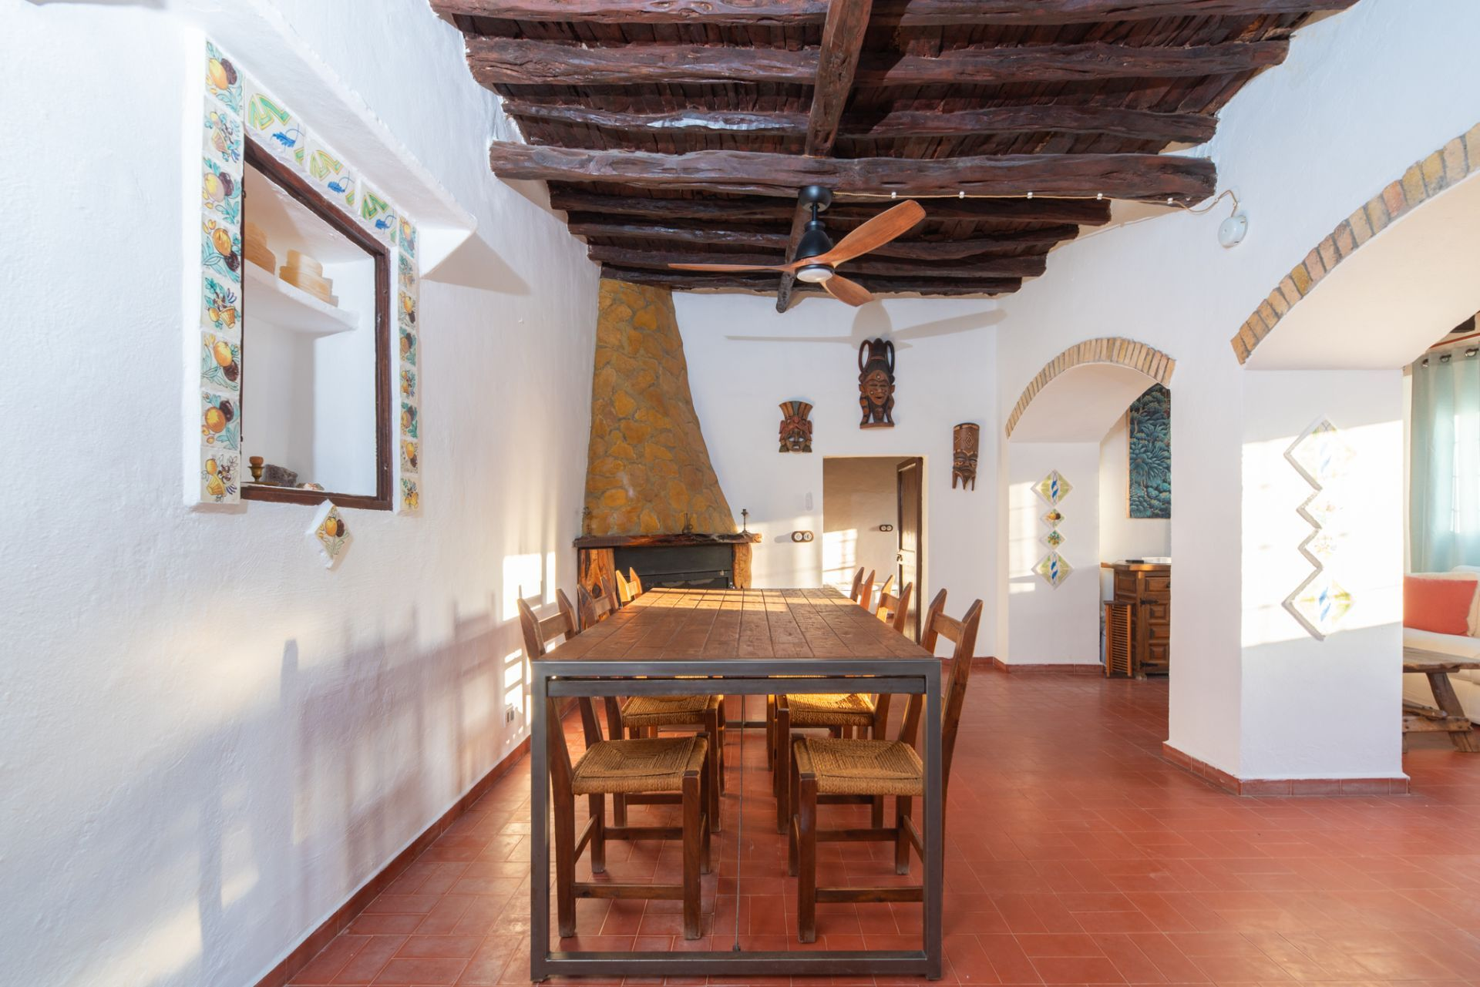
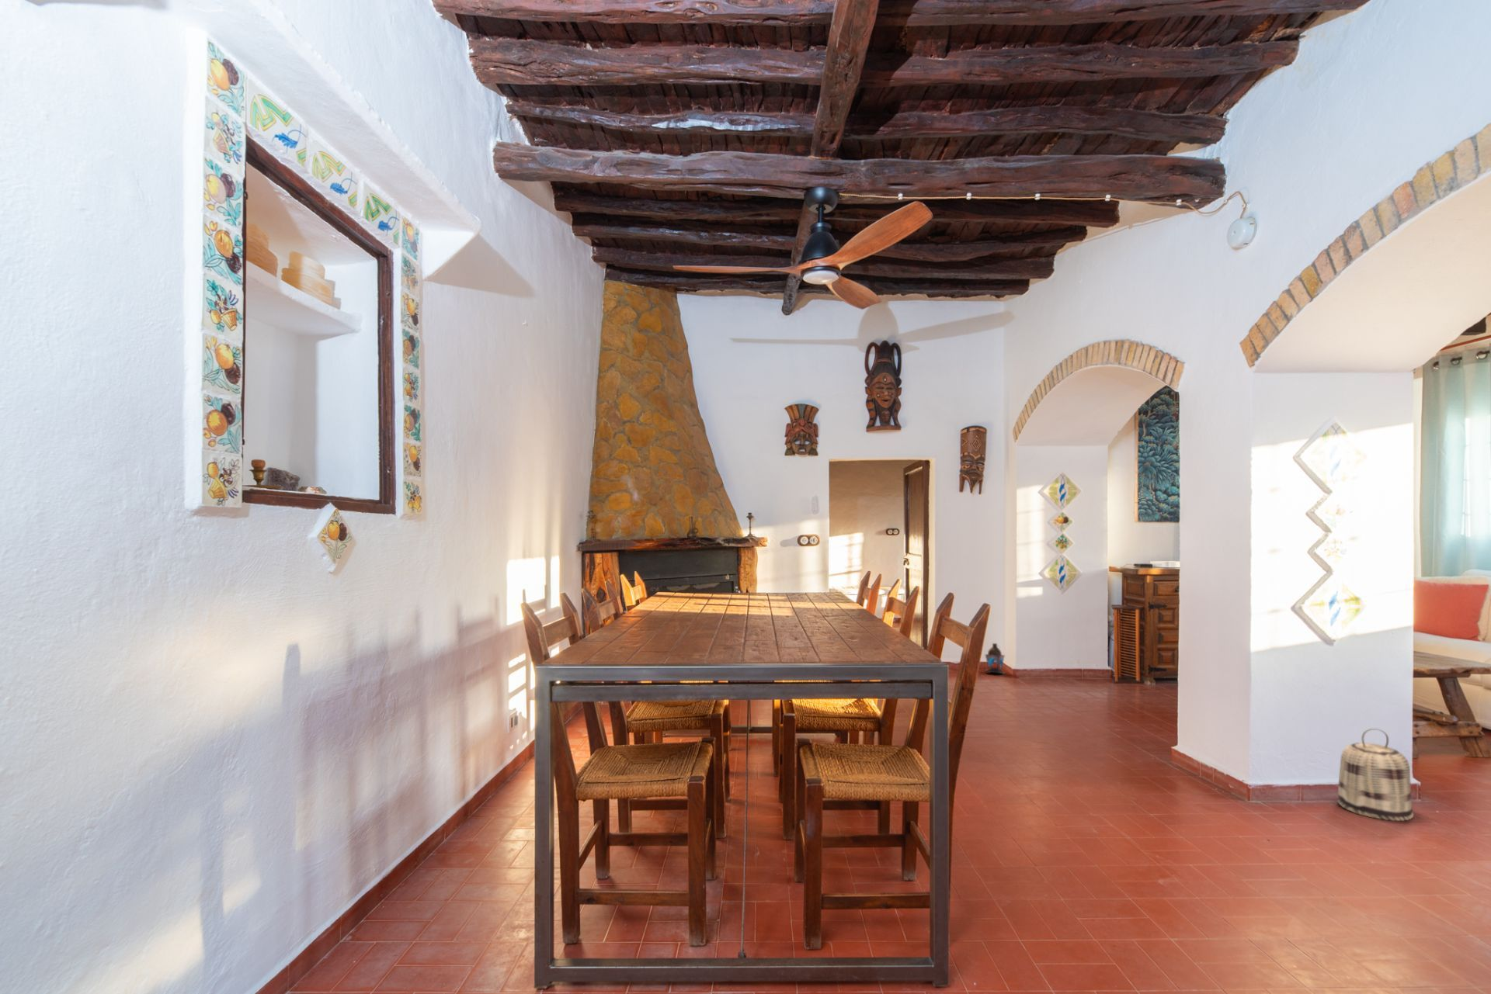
+ lantern (995, 658)
+ basket (1374, 768)
